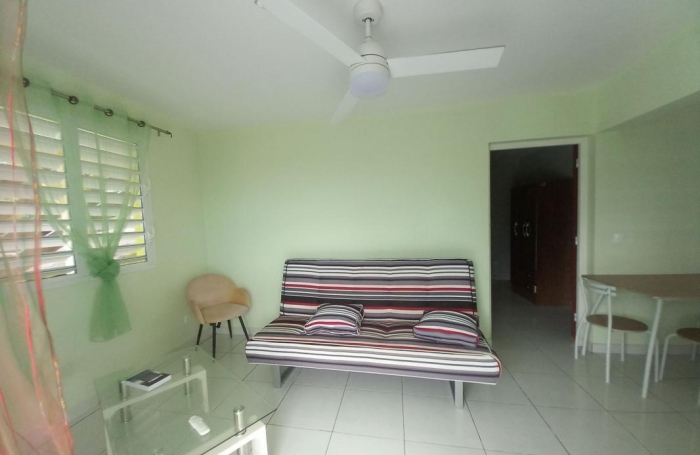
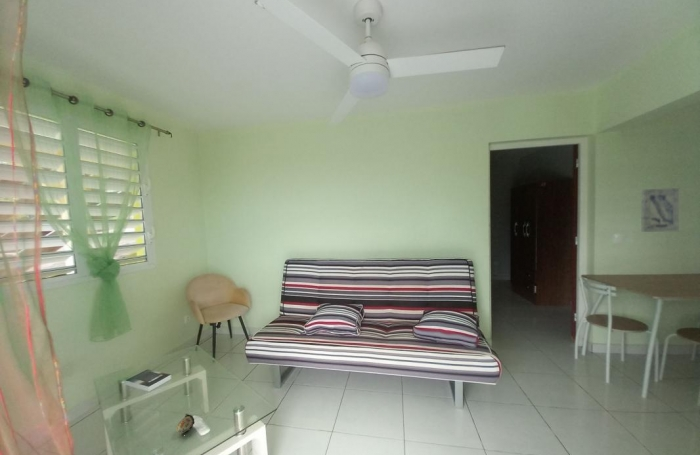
+ decorative egg (184, 425)
+ wall art (659, 210)
